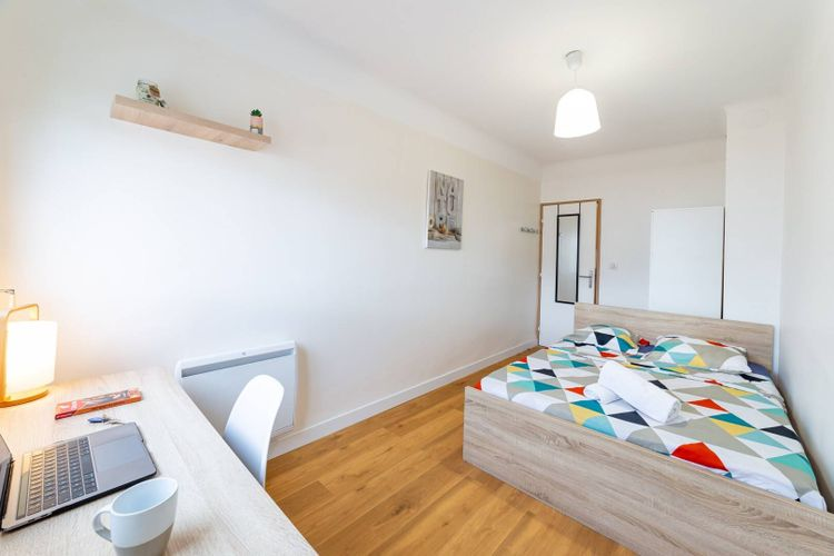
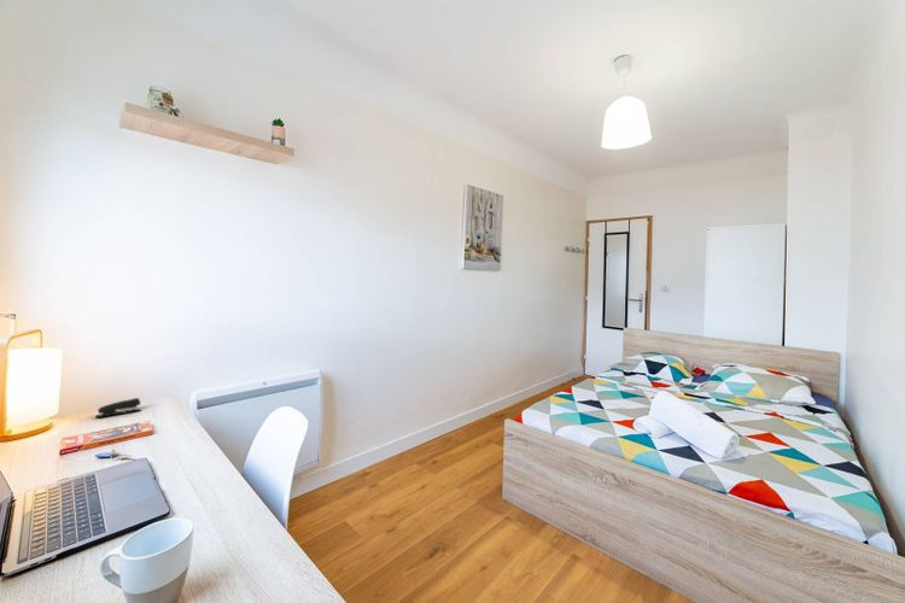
+ stapler (118, 406)
